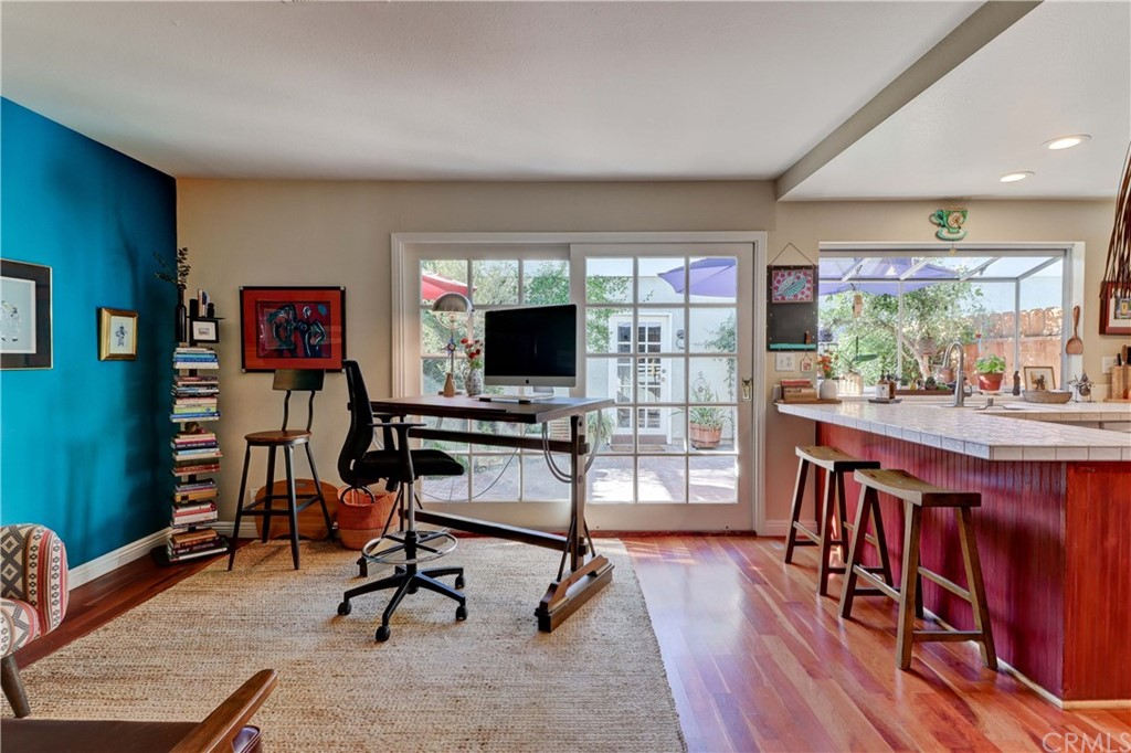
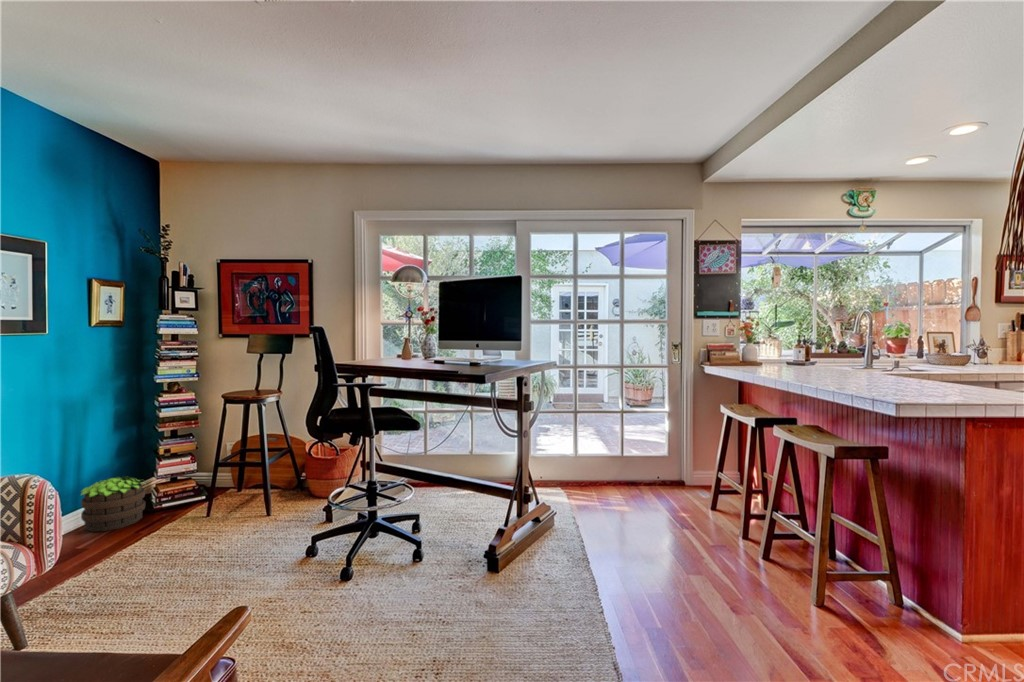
+ potted plant (114, 500)
